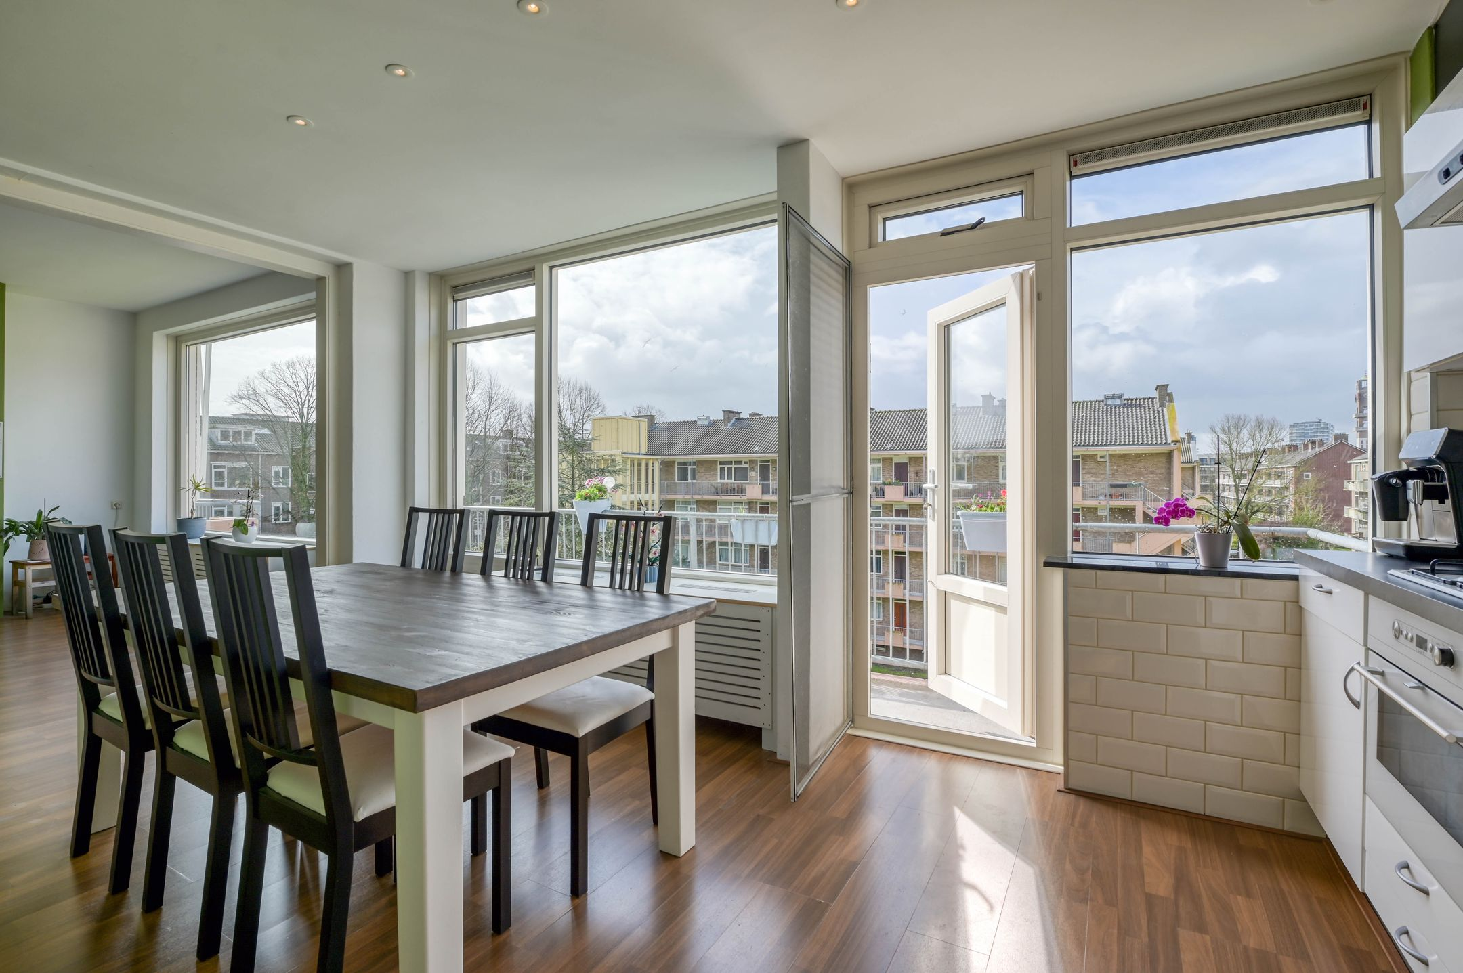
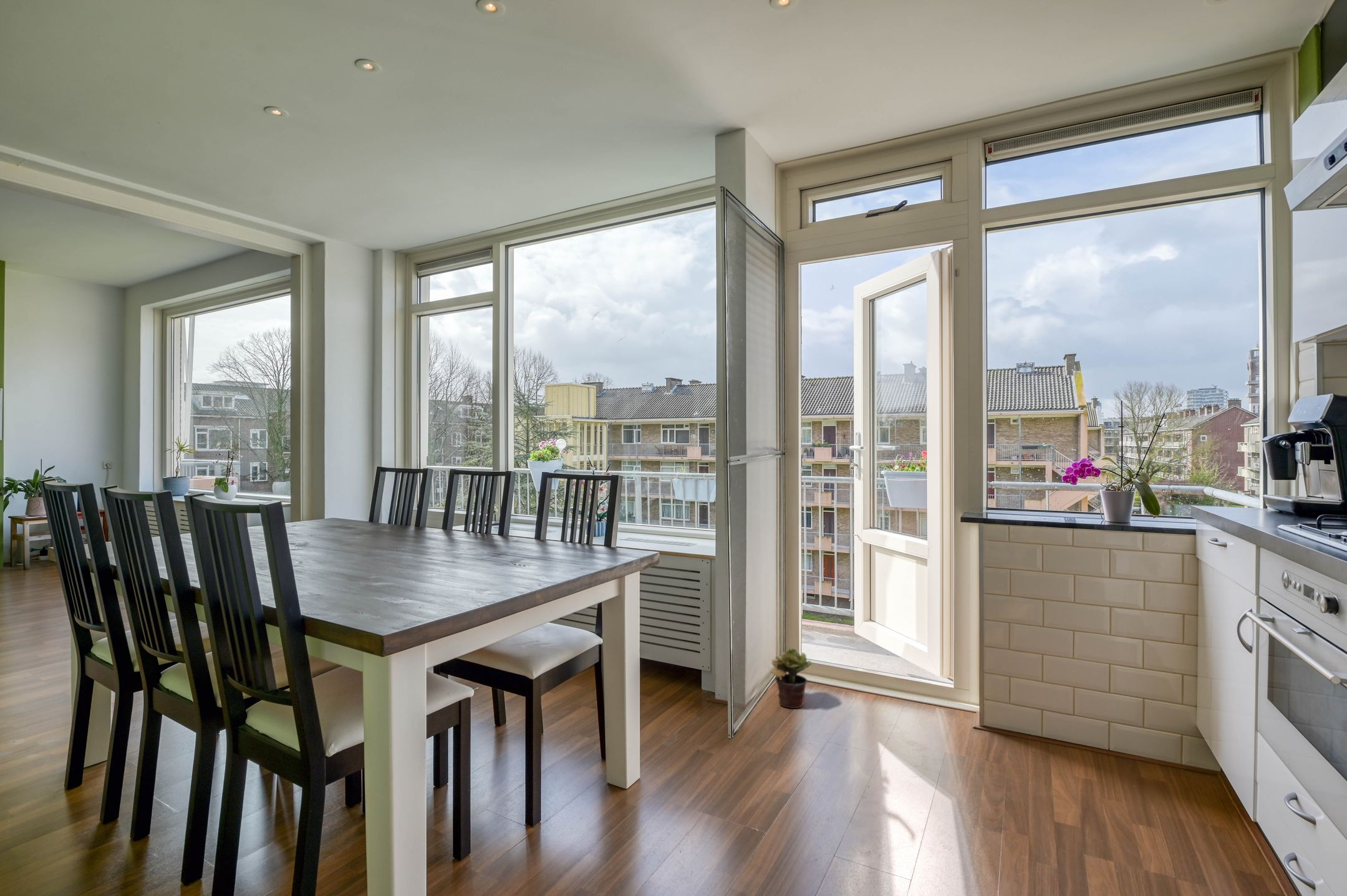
+ potted plant (791, 675)
